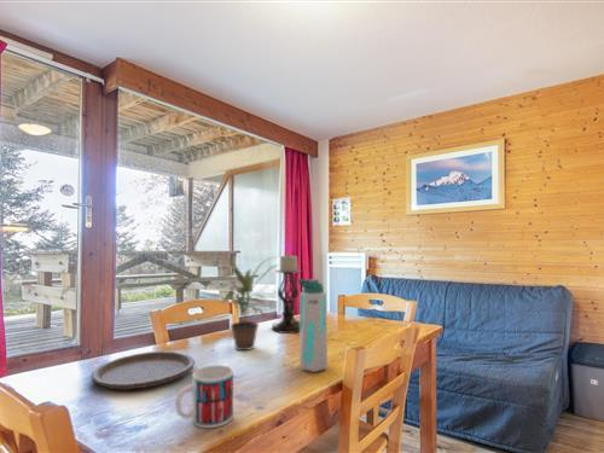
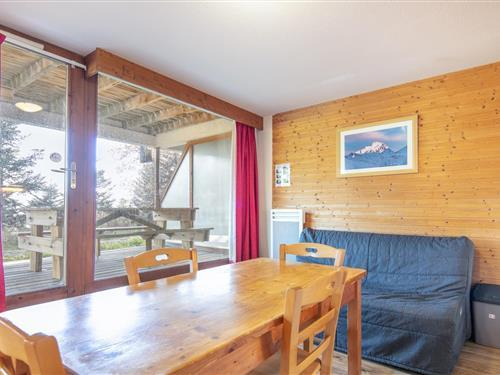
- mug (207, 397)
- candle holder (289, 290)
- plate (145, 370)
- water bottle (312, 323)
- potted plant (248, 300)
